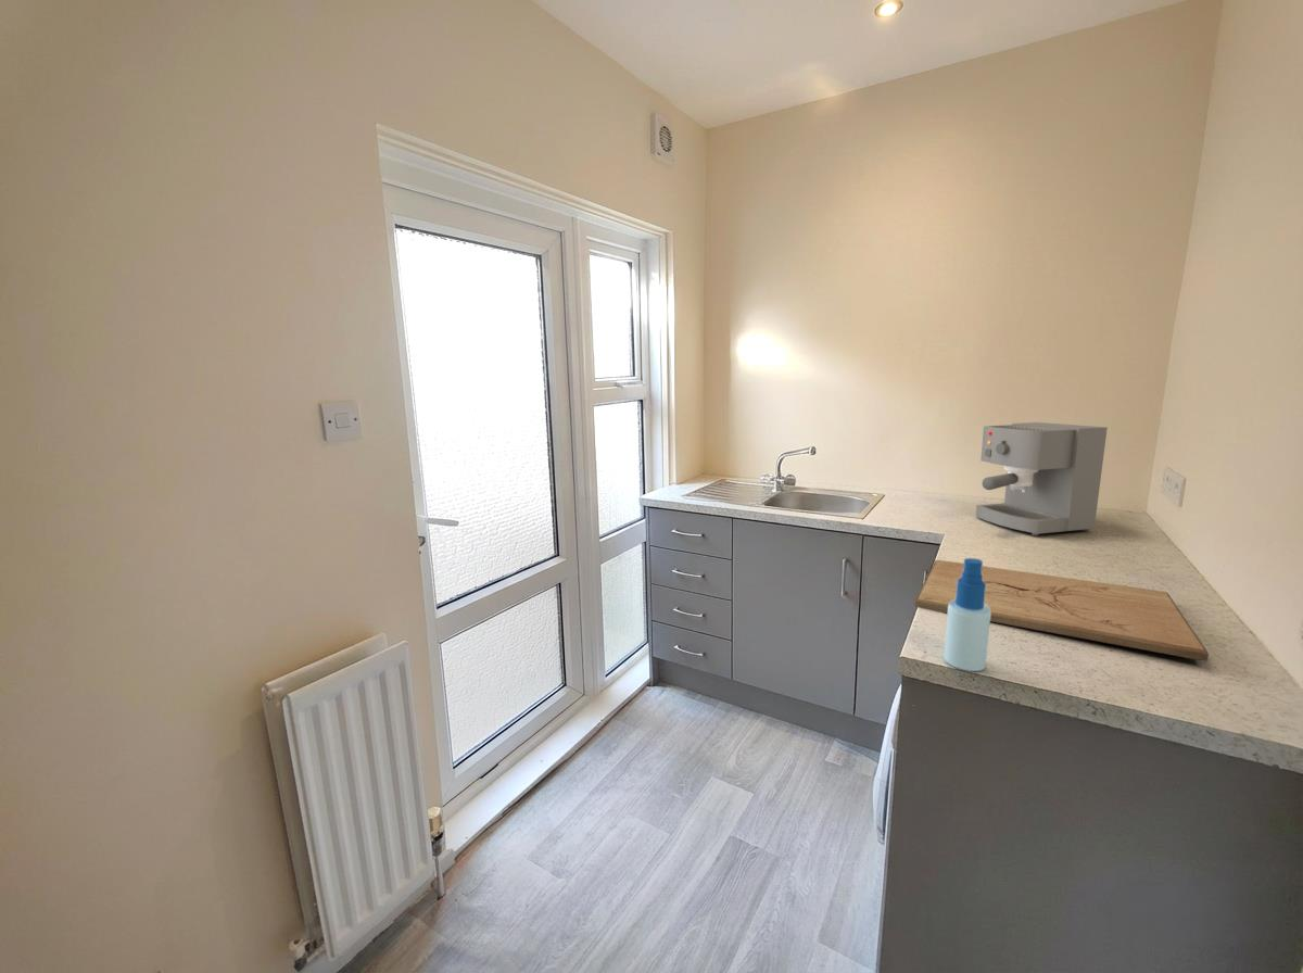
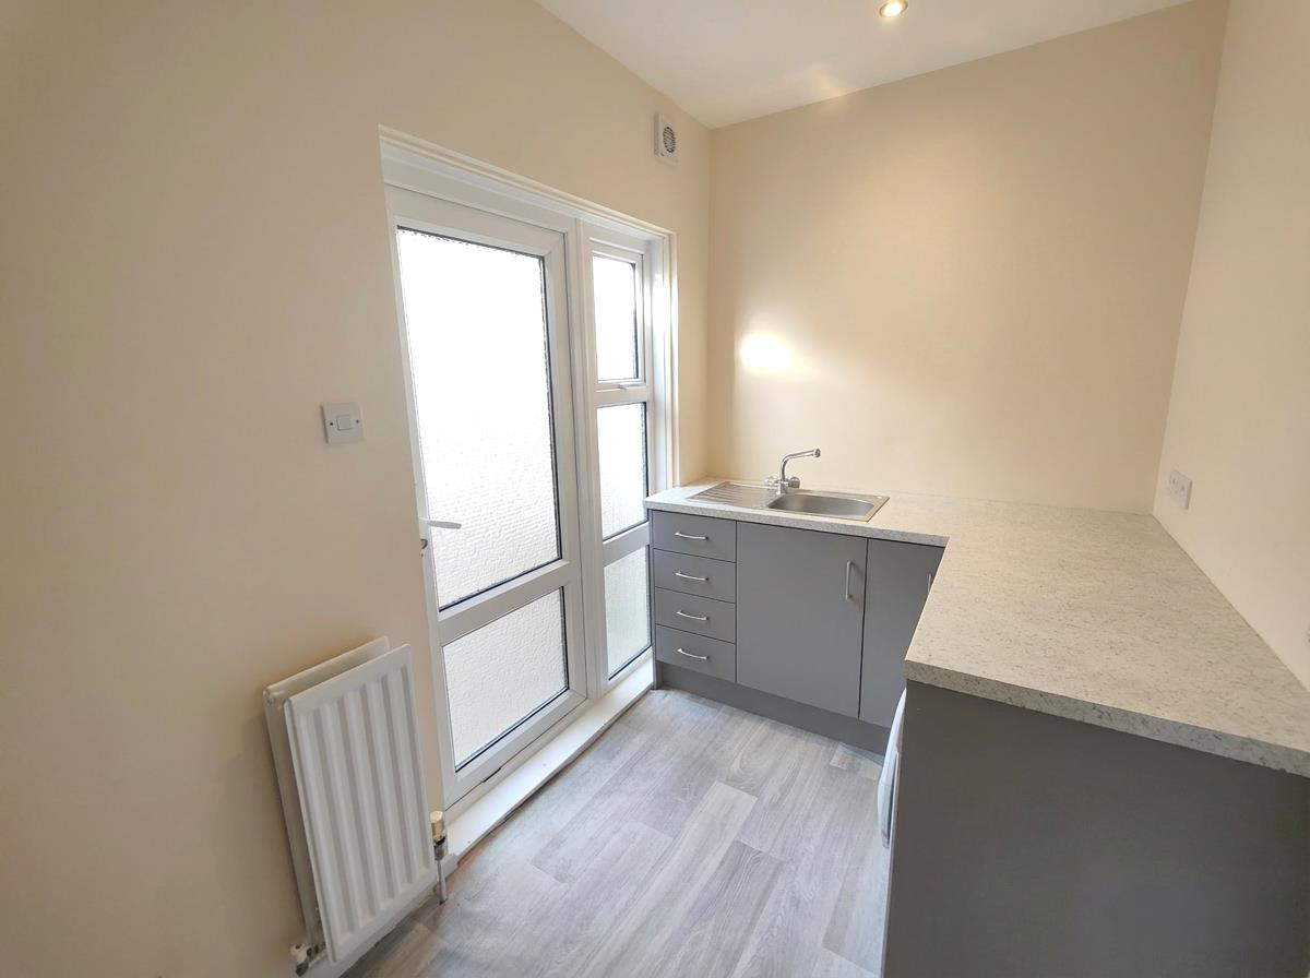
- cutting board (1042, 598)
- spray bottle (969, 611)
- coffee maker (1037, 477)
